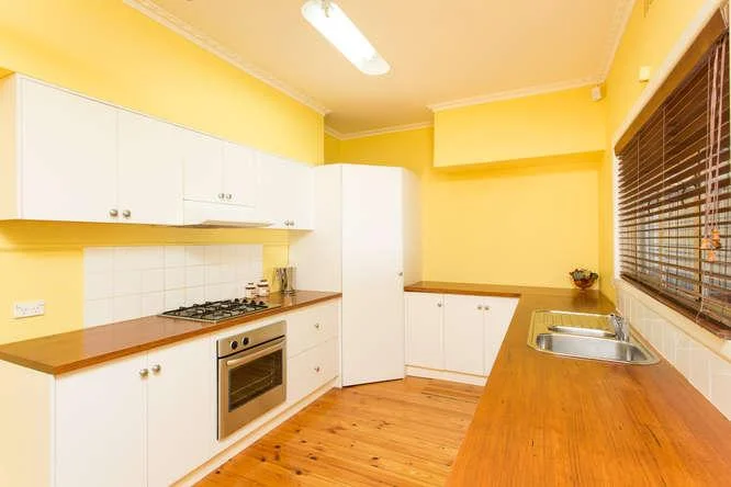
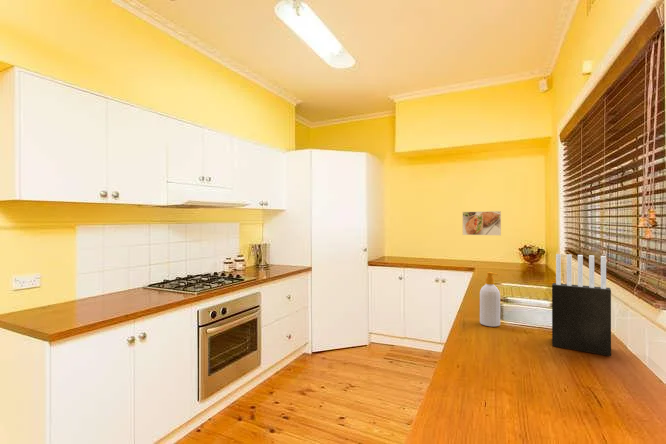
+ soap bottle (490, 298)
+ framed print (481, 223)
+ knife block (580, 300)
